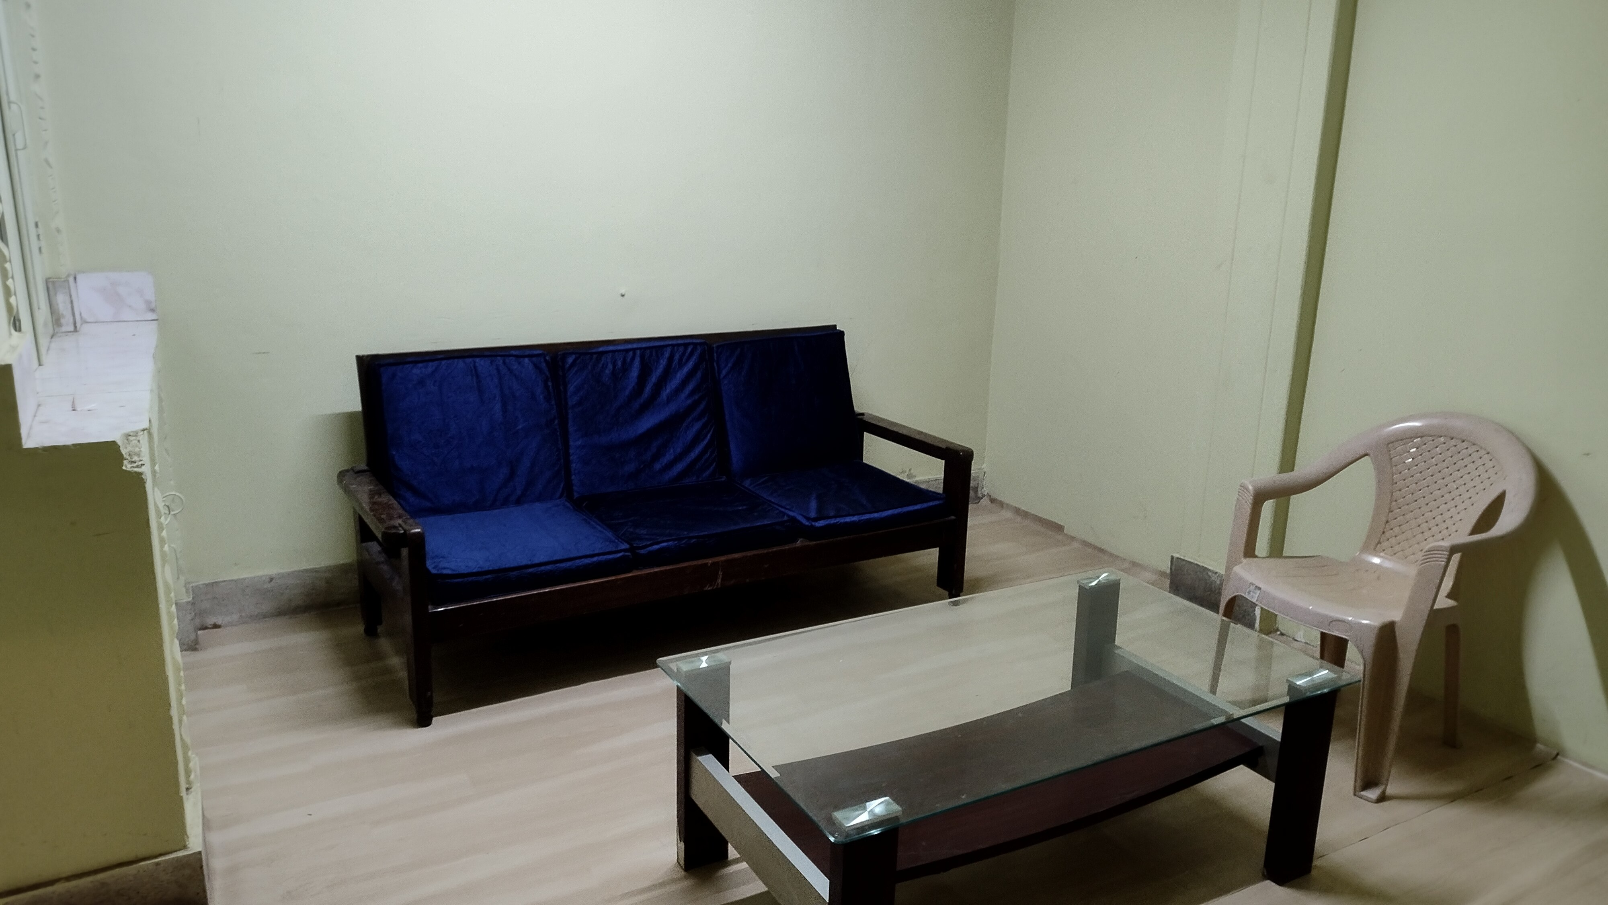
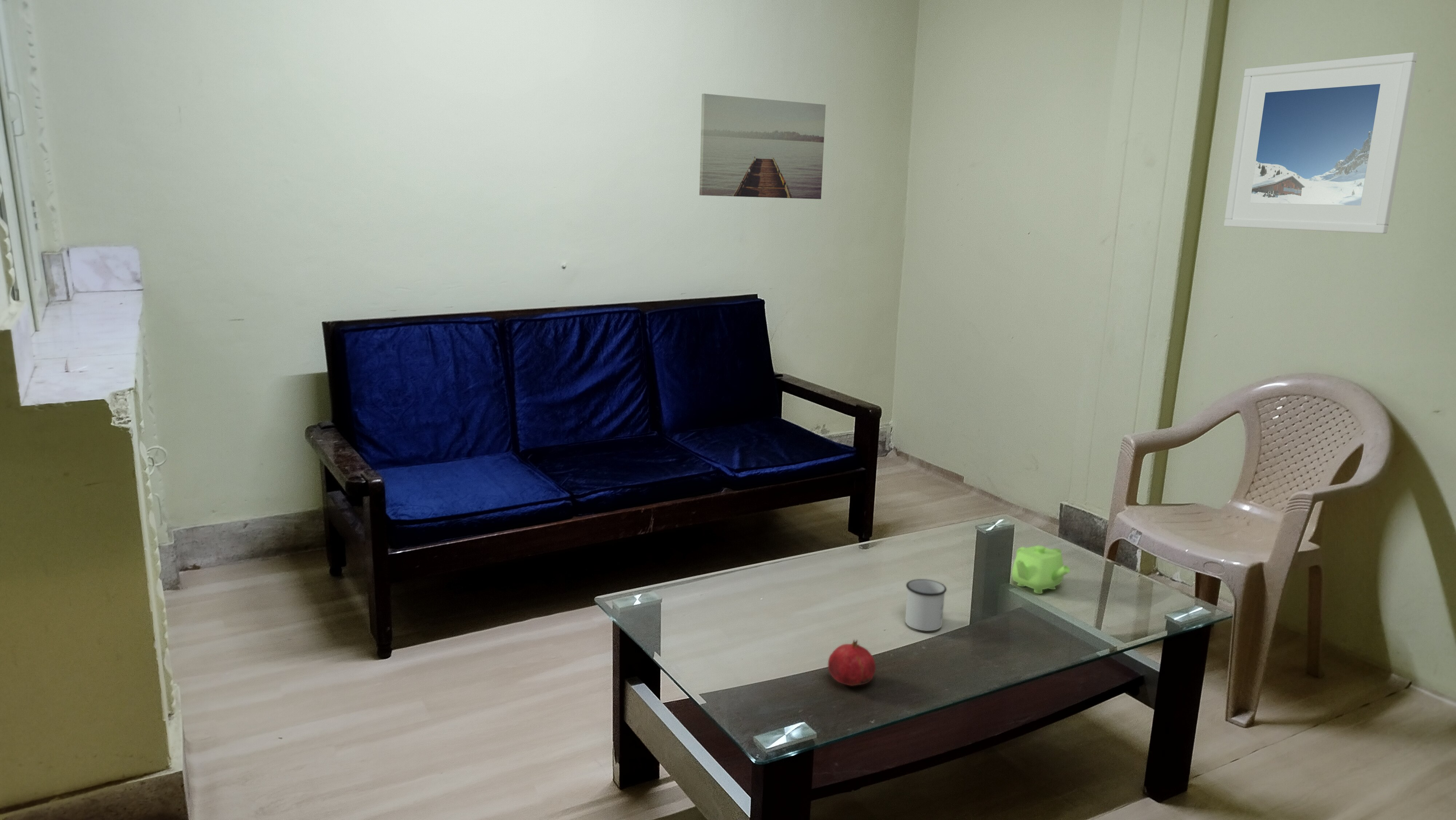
+ wall art (764, 149)
+ teapot (1041, 568)
+ fruit (852, 661)
+ mug (922, 602)
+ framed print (1312, 147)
